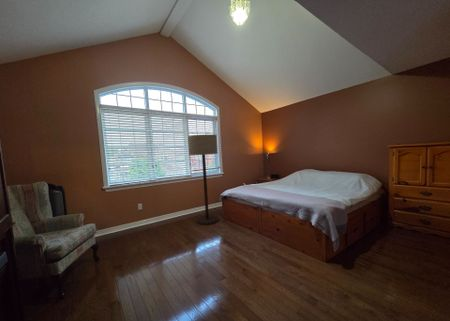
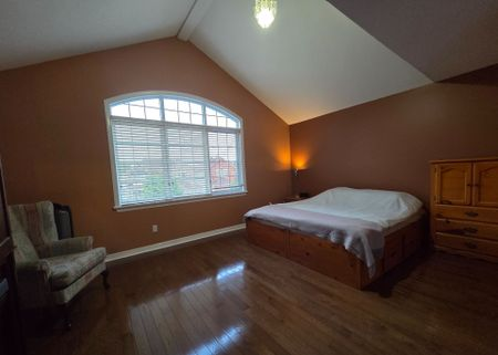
- floor lamp (204, 178)
